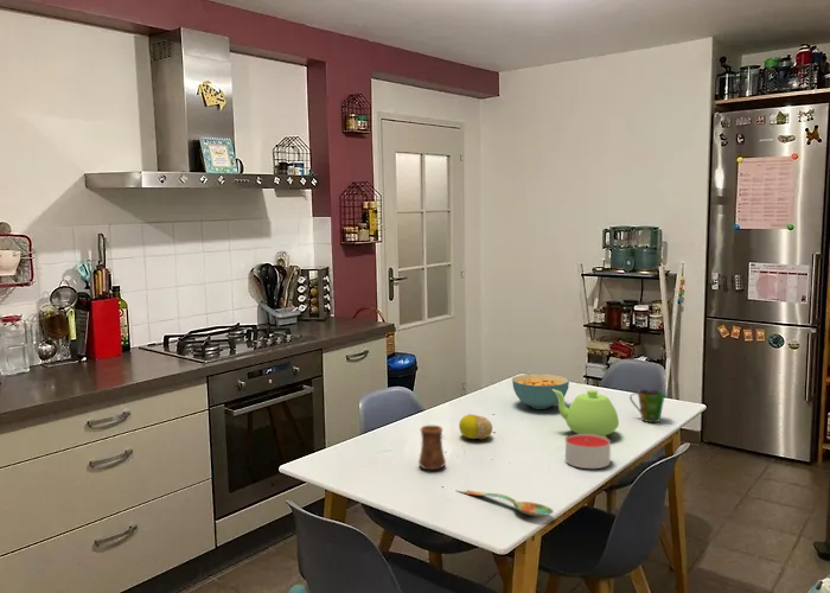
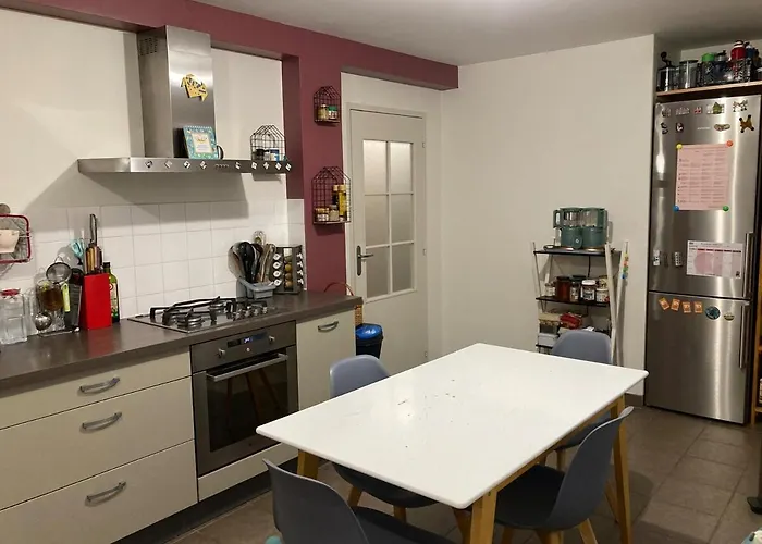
- cup (646, 406)
- spoon (503, 498)
- cup (432, 447)
- teapot (585, 412)
- fruit (475, 426)
- cereal bowl (540, 393)
- candle (587, 449)
